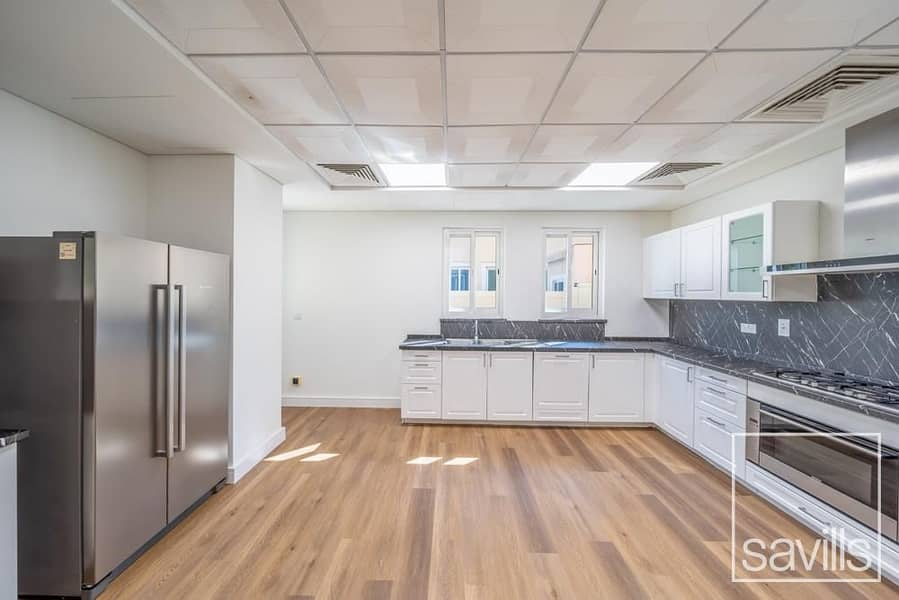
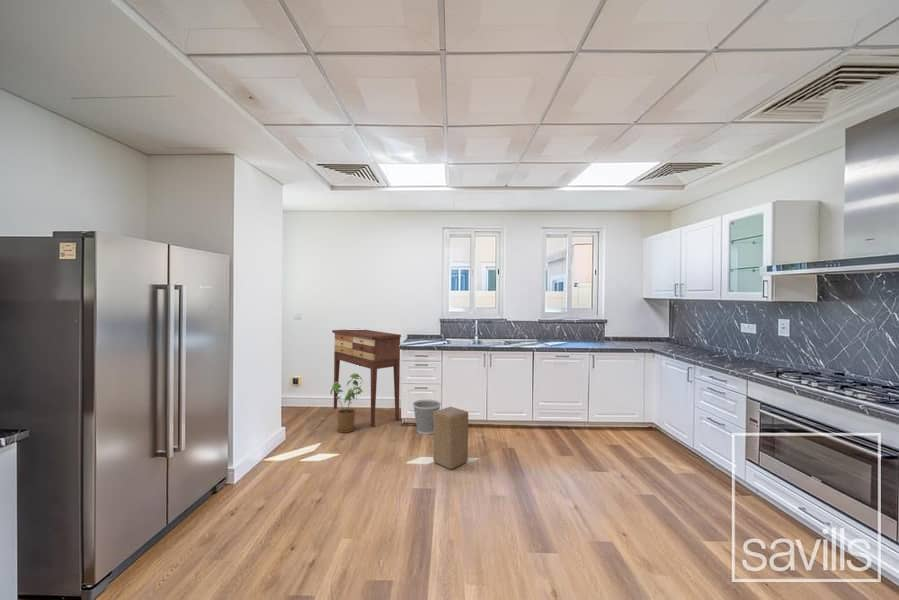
+ wastebasket (426, 417)
+ house plant (349, 402)
+ console table (366, 367)
+ wooden block (450, 436)
